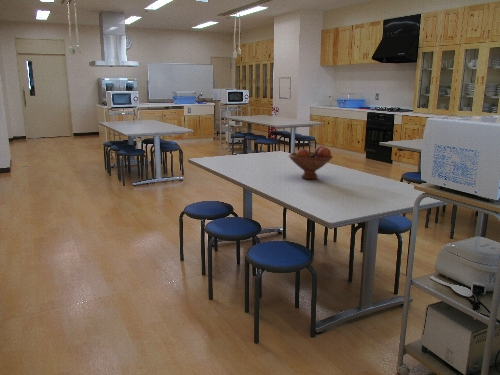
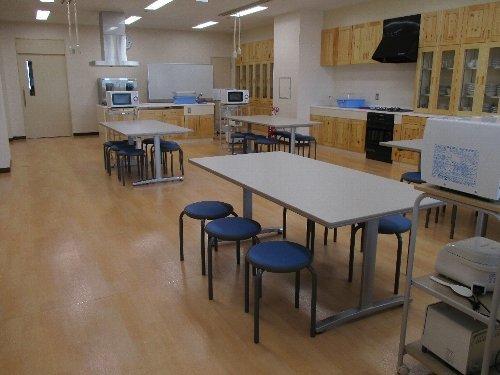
- fruit bowl (310, 162)
